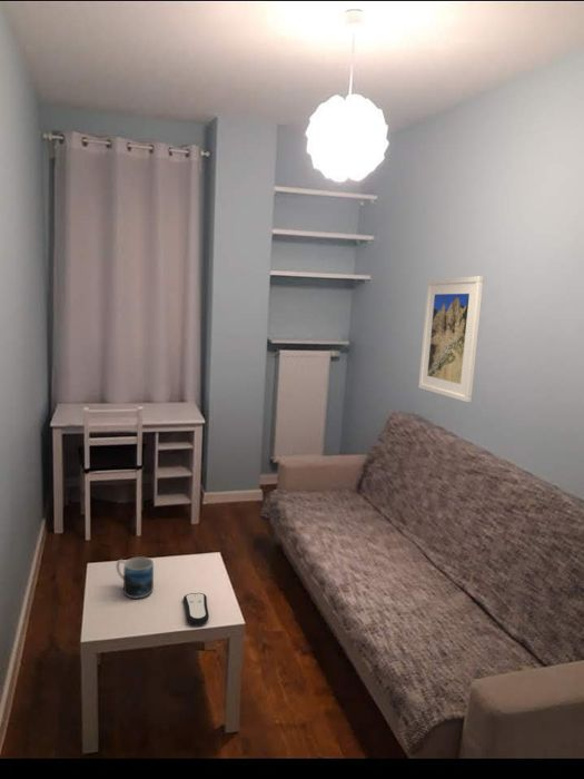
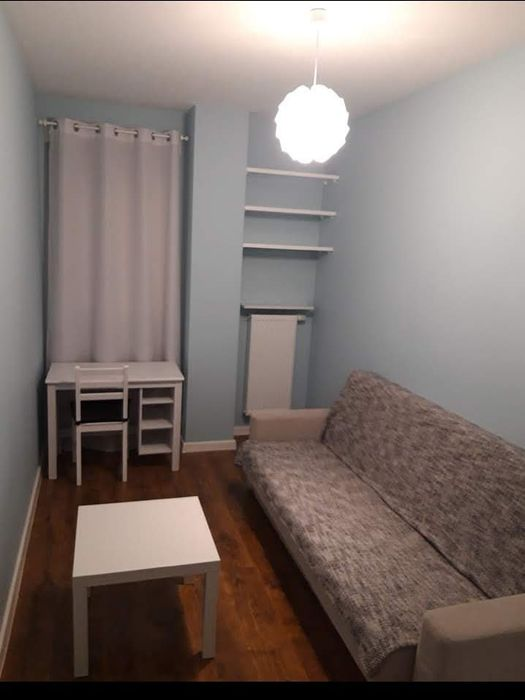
- remote control (196, 608)
- mug (132, 575)
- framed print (447, 337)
